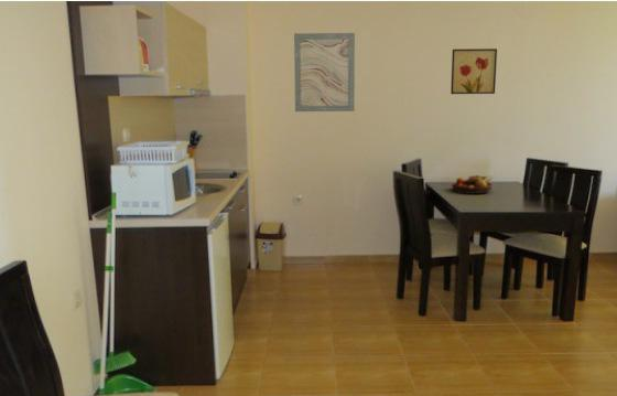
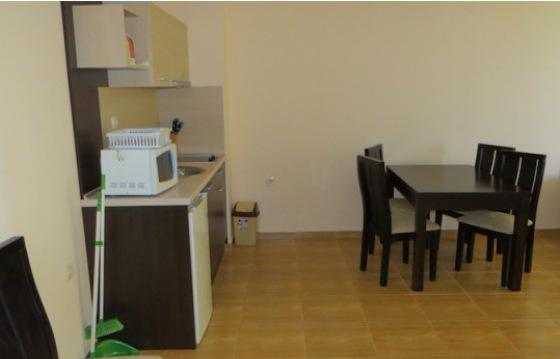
- fruit bowl (472, 182)
- wall art (324, 73)
- wall art (473, 72)
